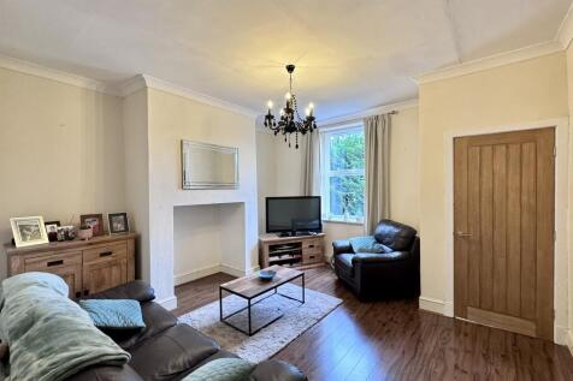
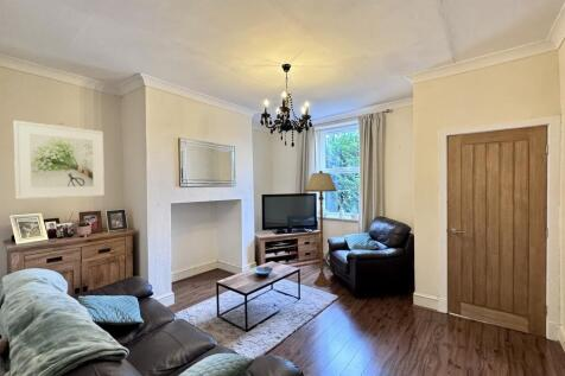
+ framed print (63, 161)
+ floor lamp (320, 227)
